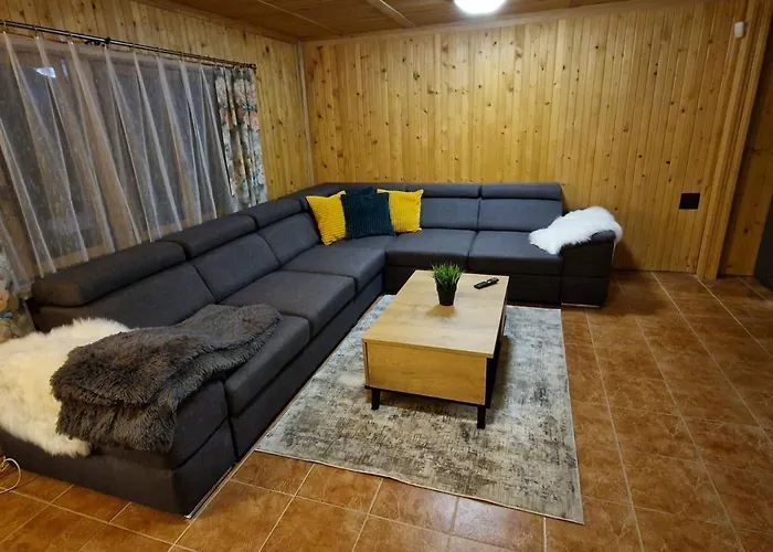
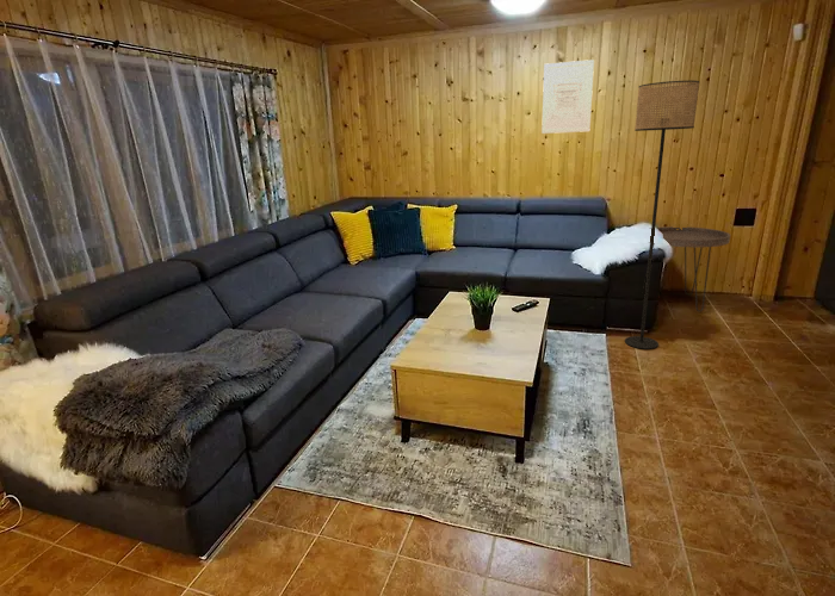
+ floor lamp (654, 223)
+ side table (685, 268)
+ wall art (567, 98)
